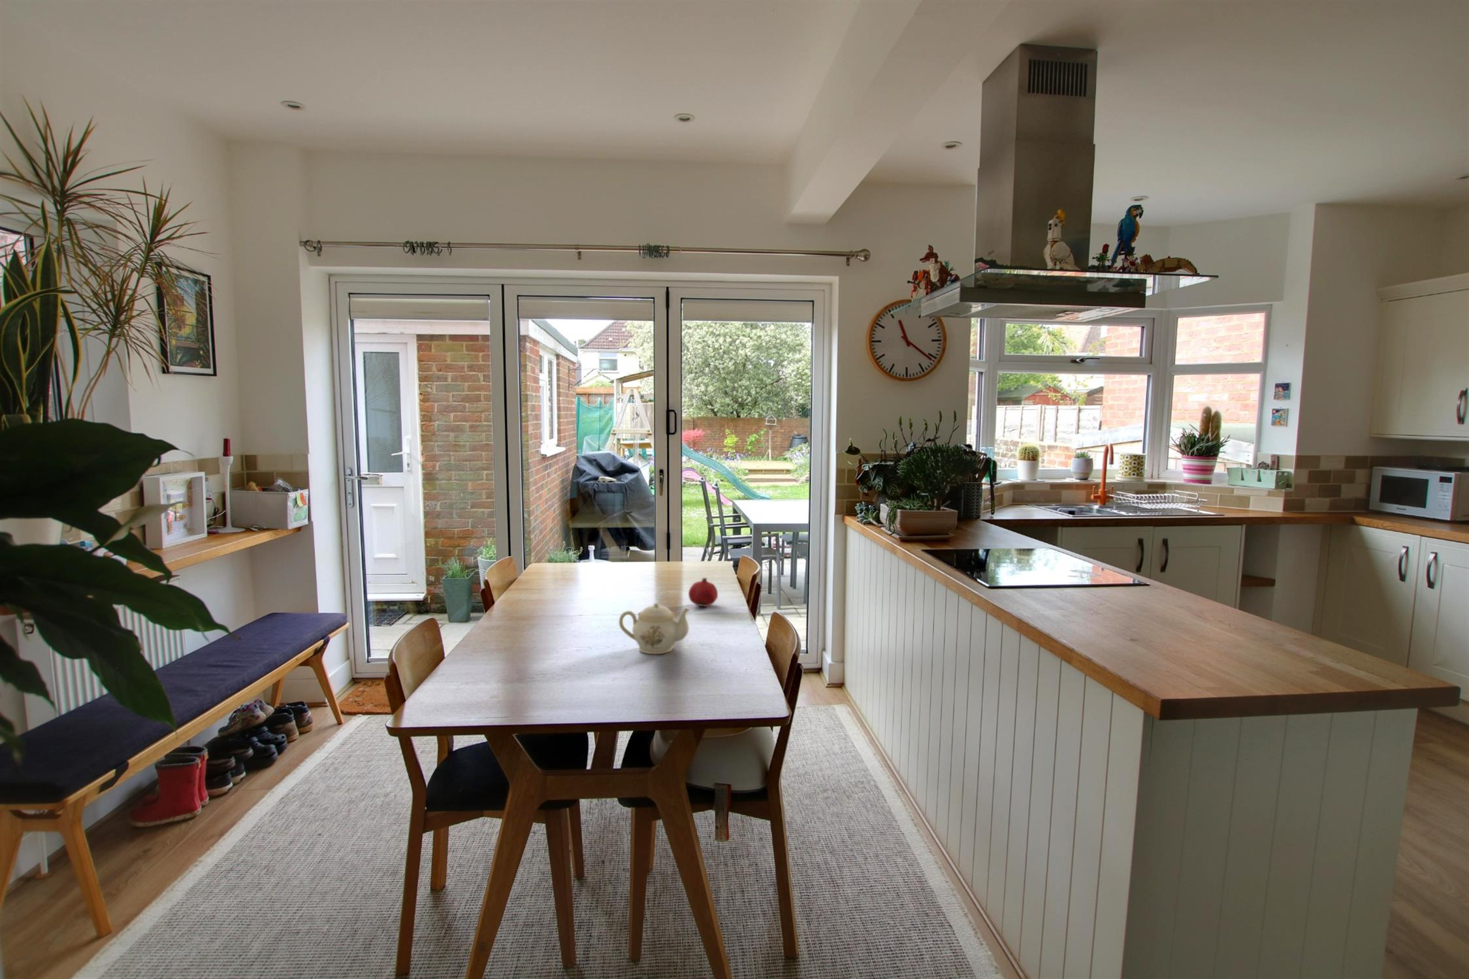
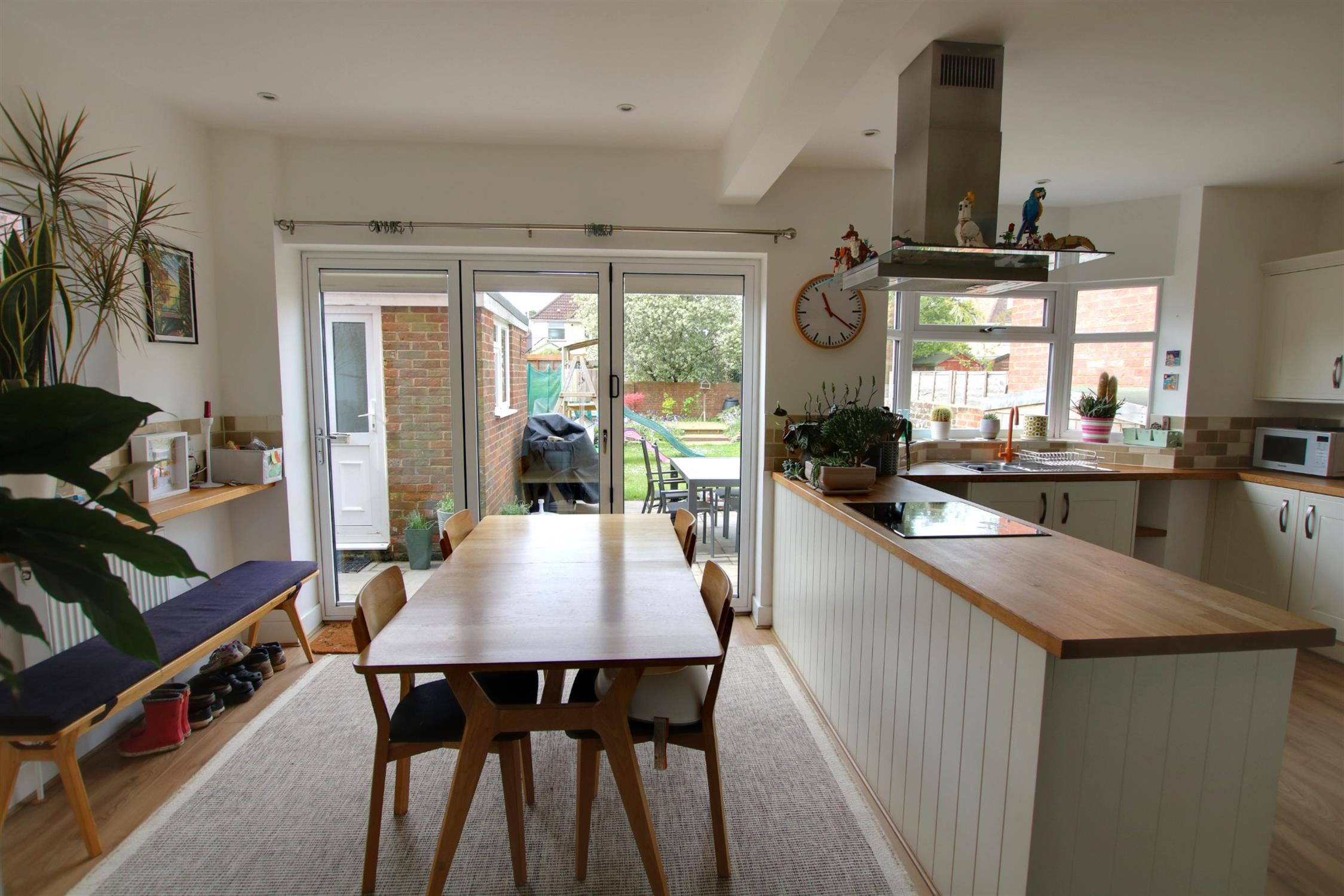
- teapot (654, 626)
- fruit (703, 591)
